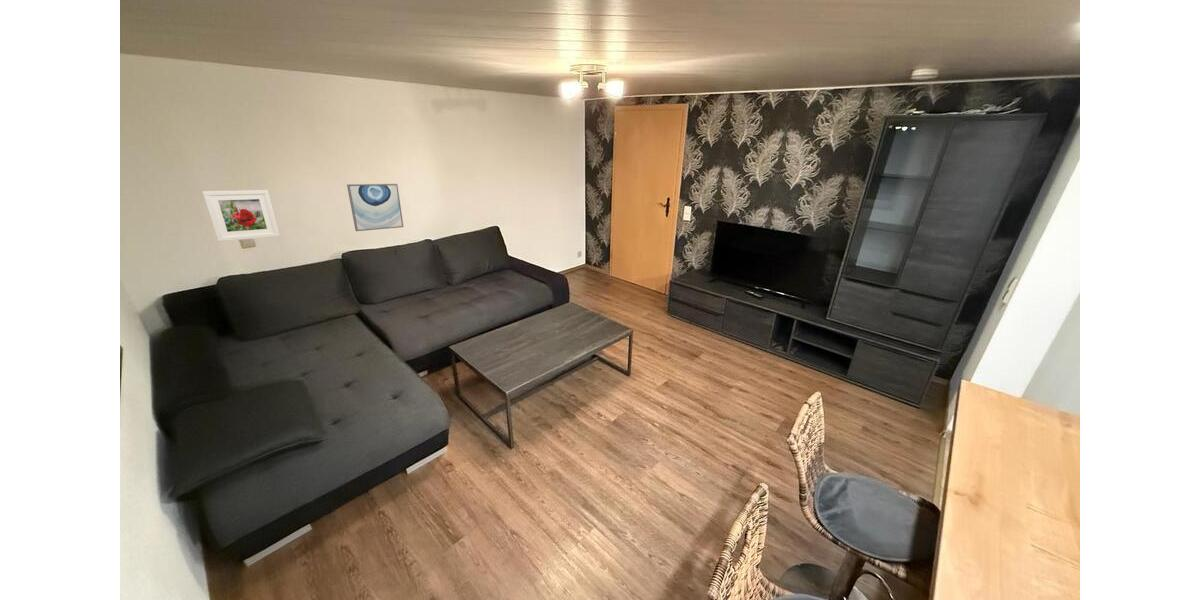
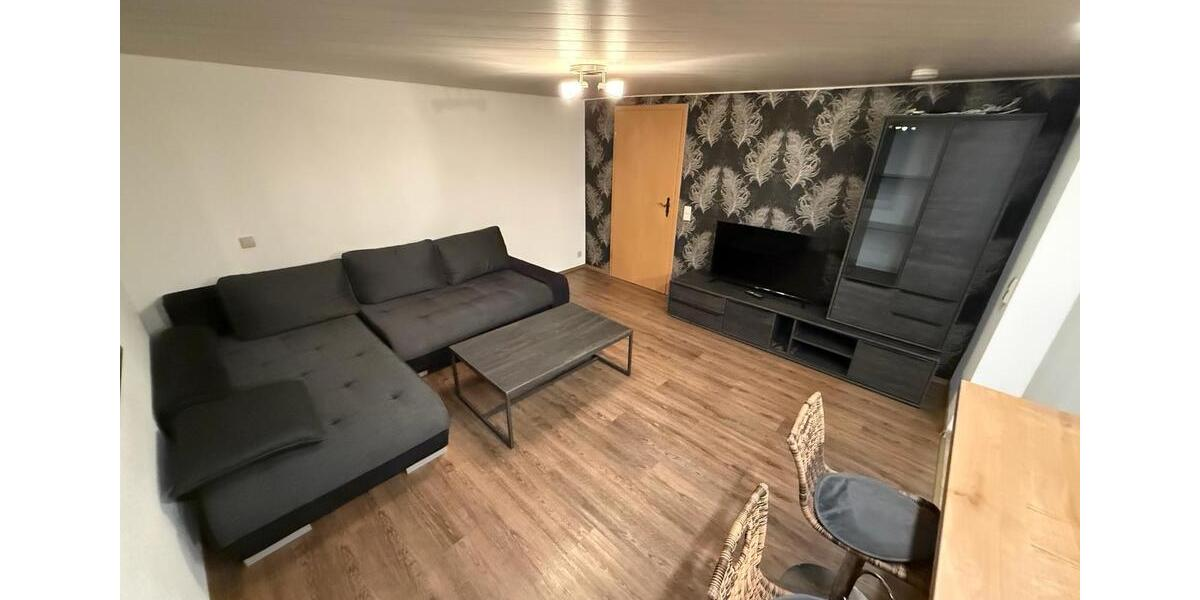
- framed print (243, 215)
- wall art (376, 207)
